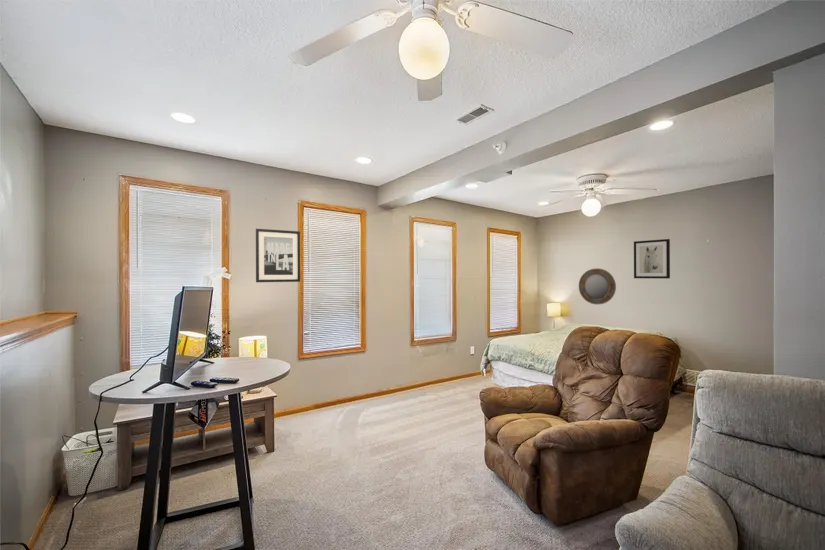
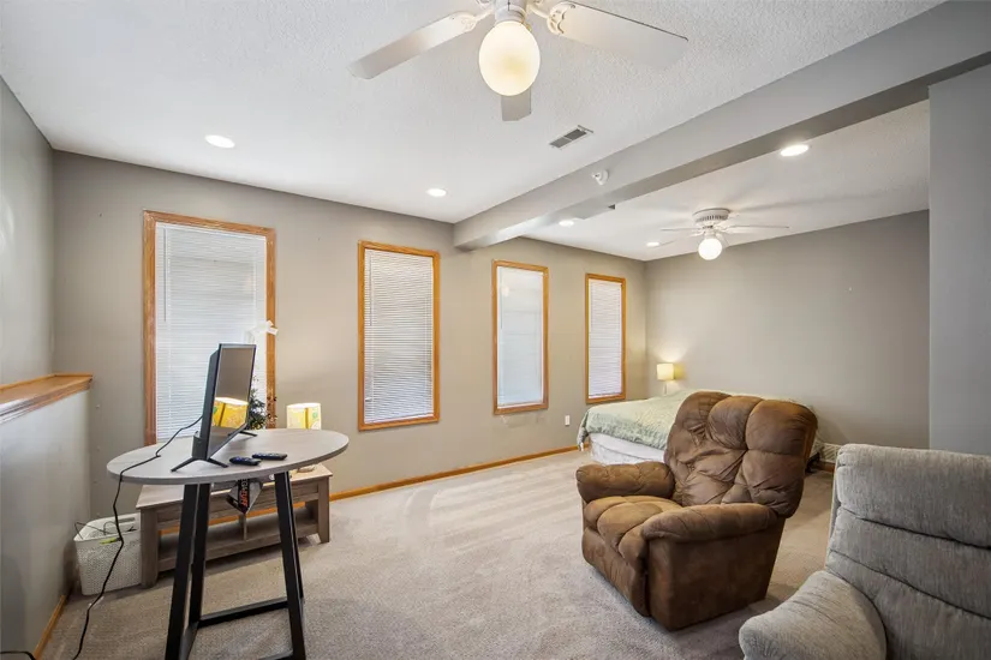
- wall art (278, 256)
- wall art (651, 259)
- home mirror (596, 286)
